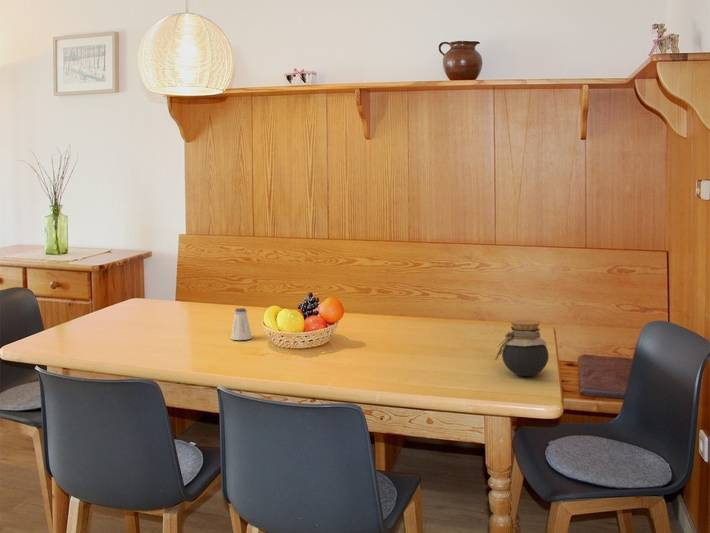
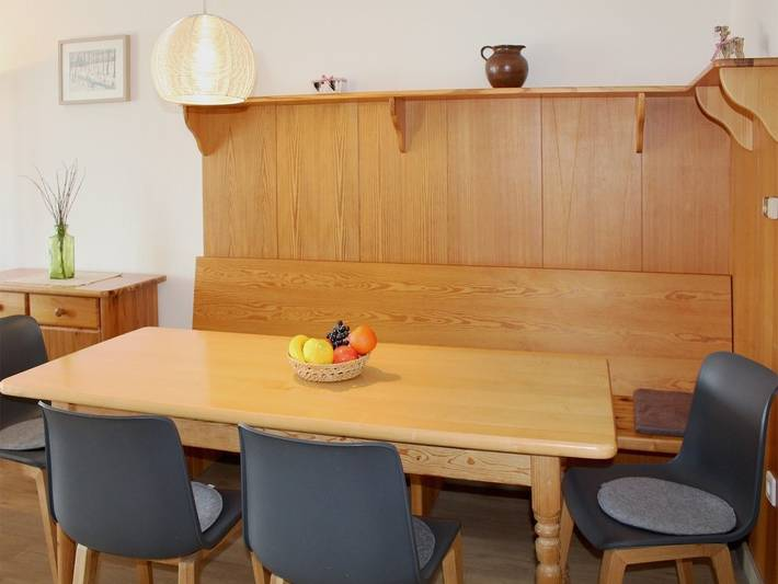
- saltshaker (241, 323)
- jar (522, 348)
